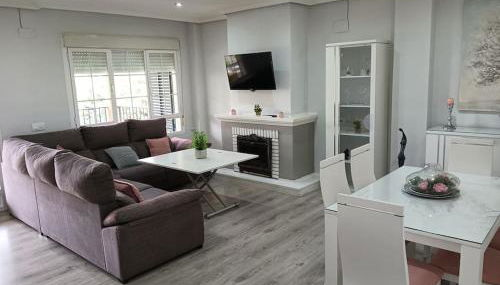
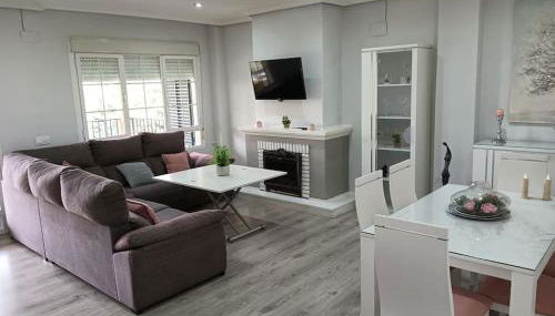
+ candle (544, 185)
